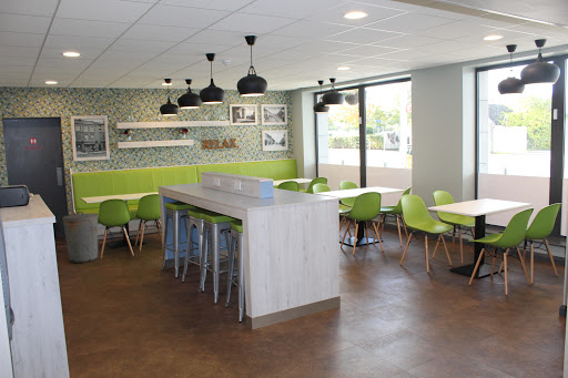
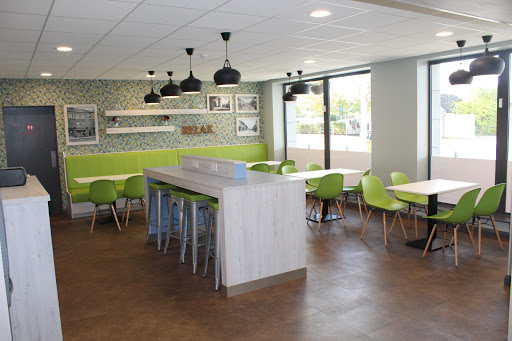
- trash can (81, 235)
